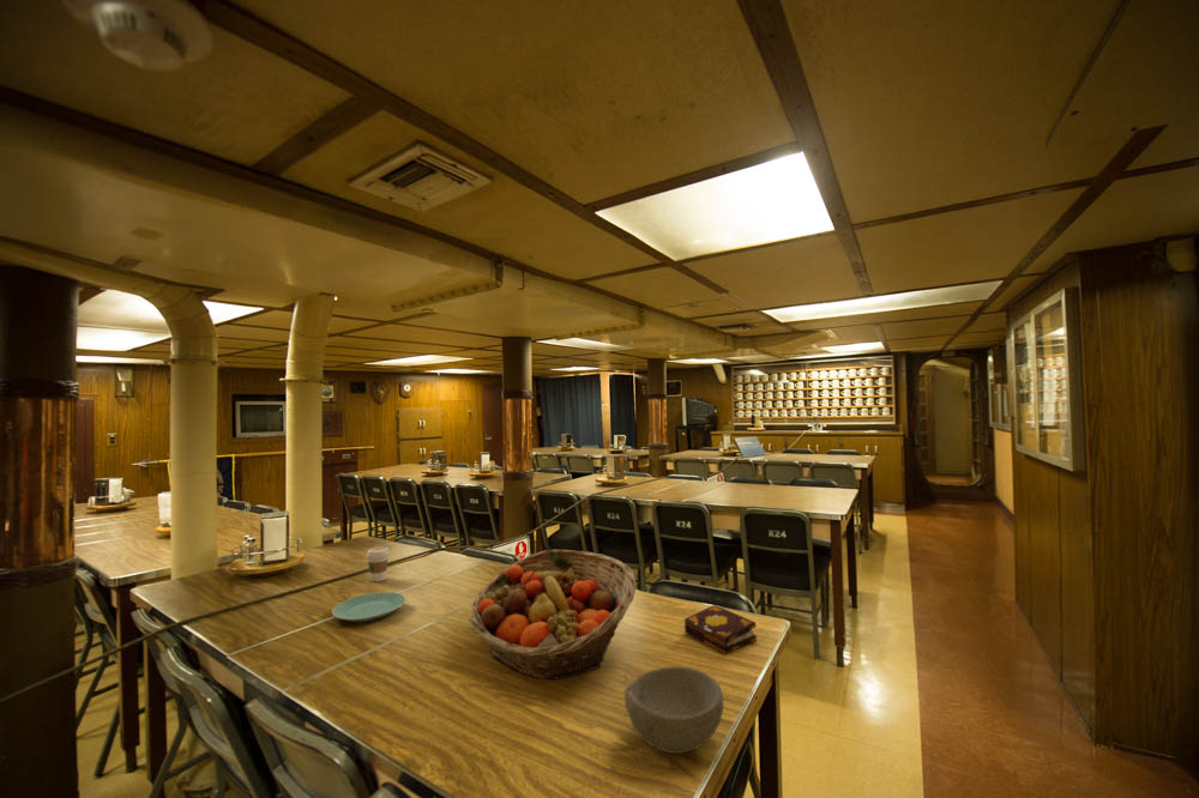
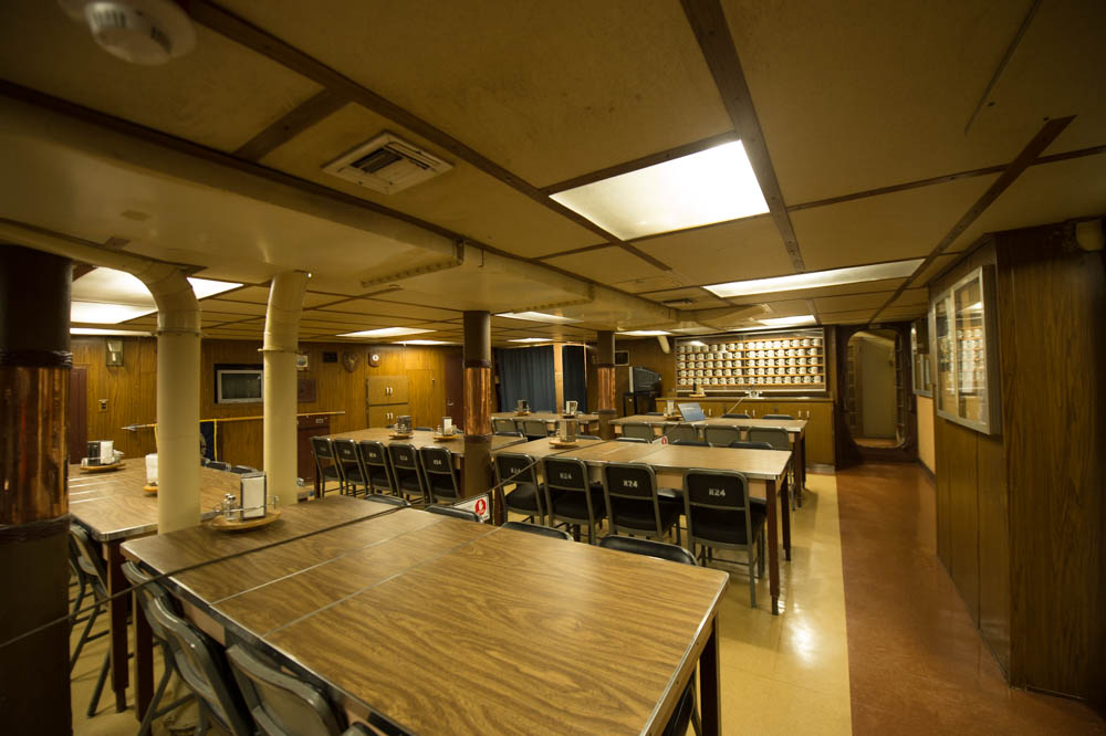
- coffee cup (378, 563)
- fruit basket (552, 606)
- book (719, 627)
- bowl (673, 712)
- plate (369, 607)
